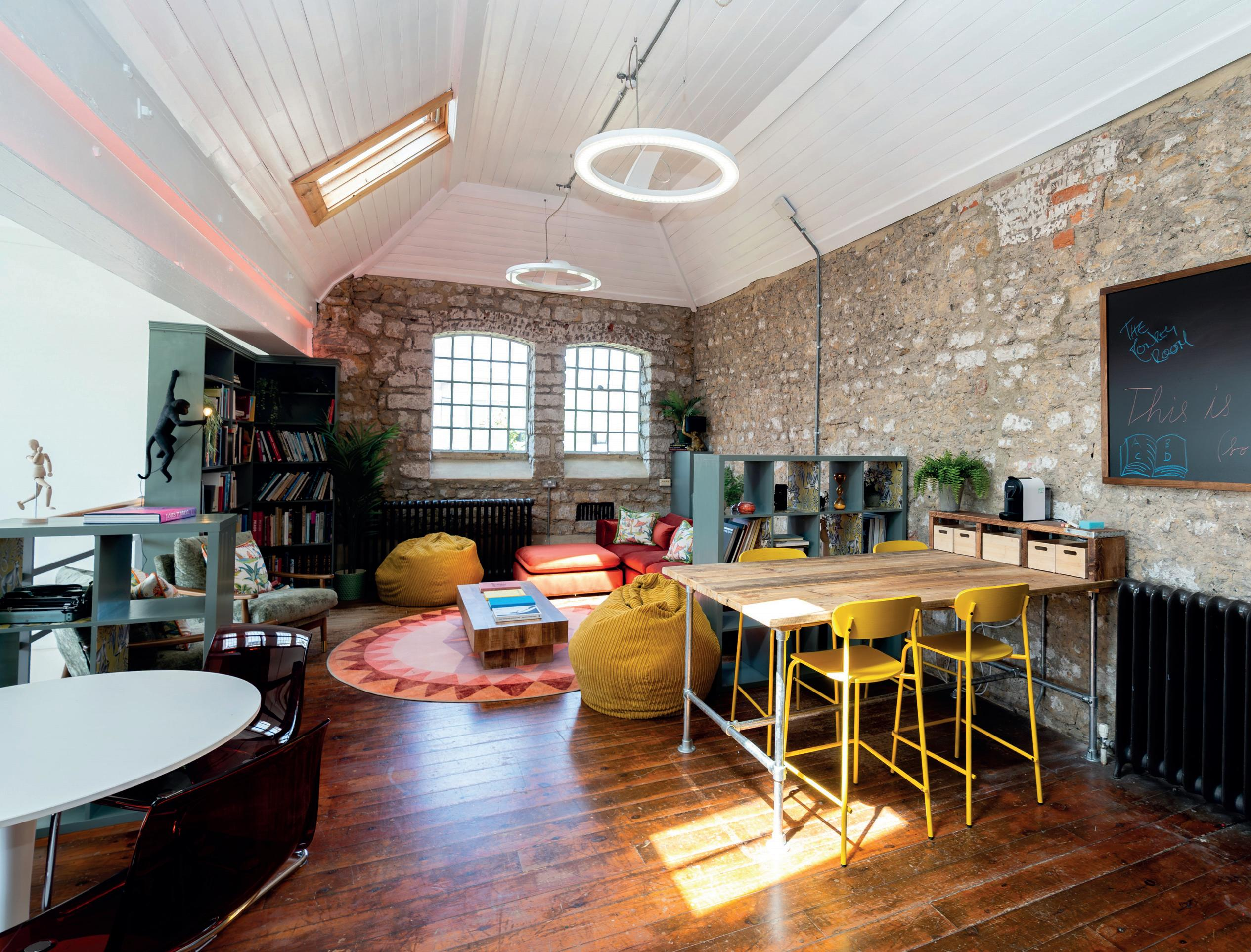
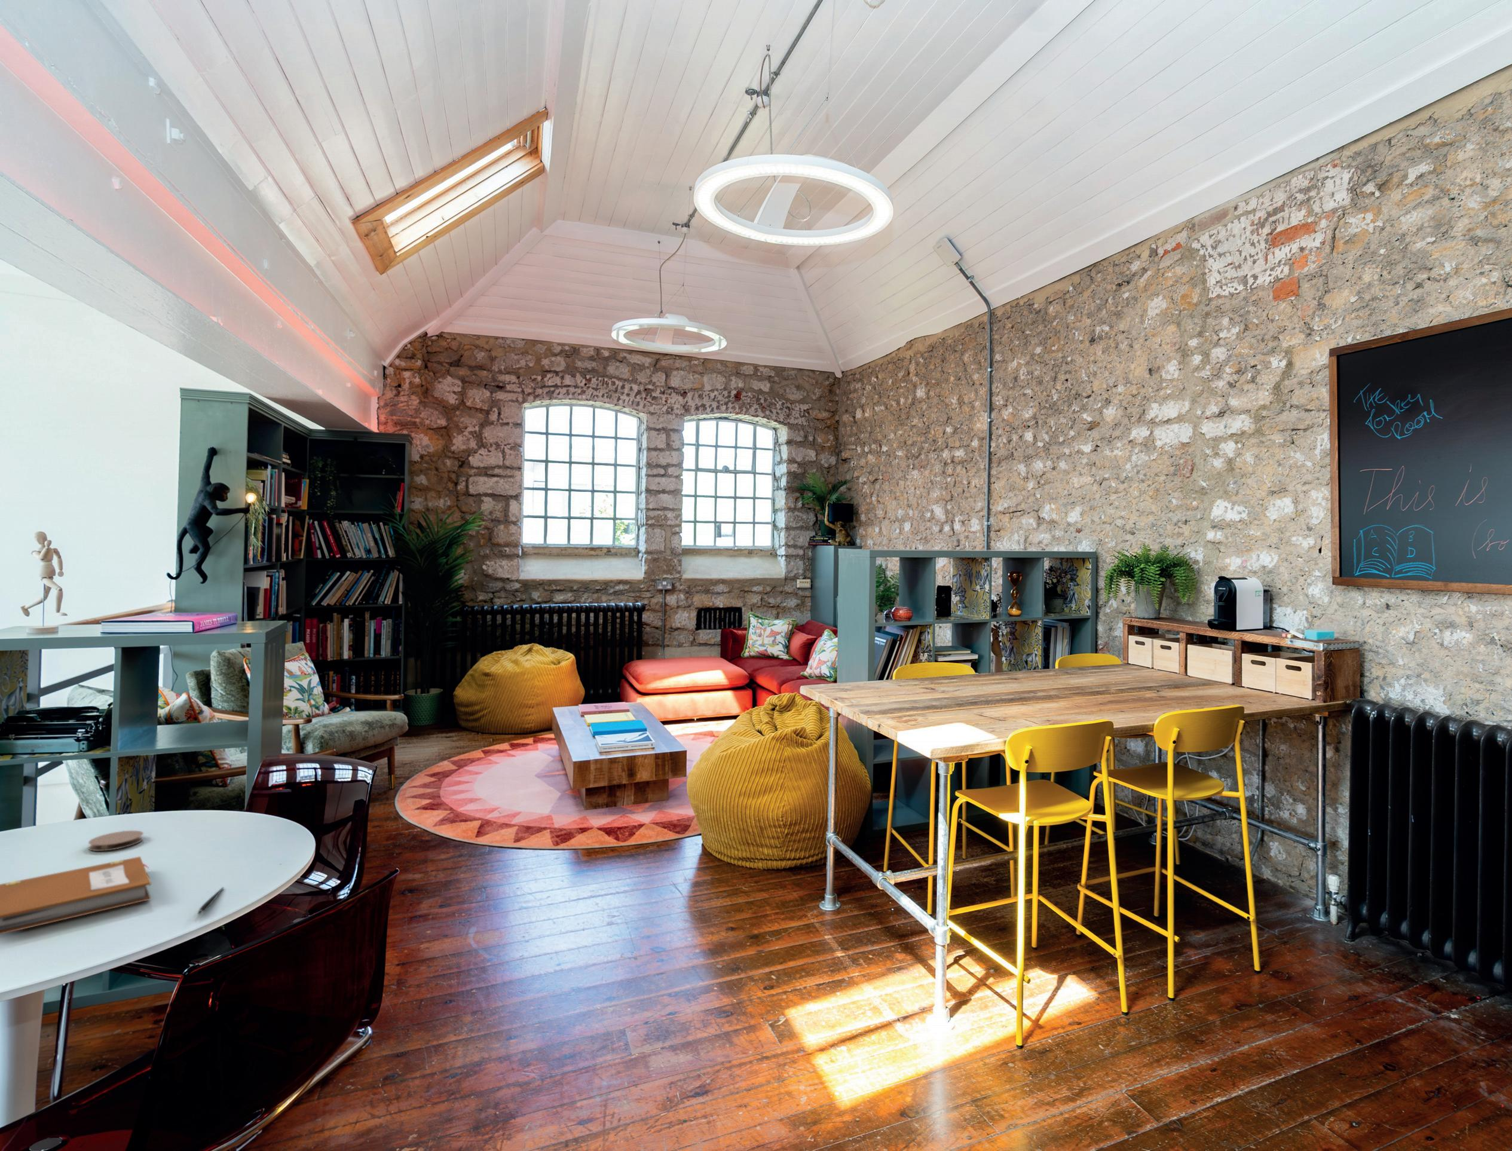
+ coaster (116, 840)
+ notebook (73, 891)
+ pen (212, 898)
